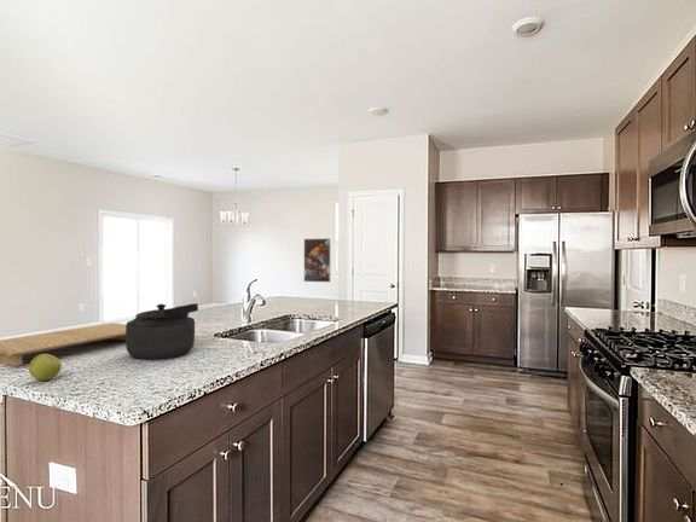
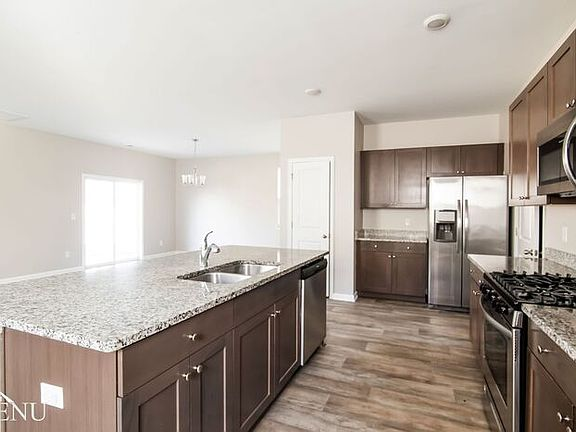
- apple (45, 366)
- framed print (317, 260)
- cutting board (68, 341)
- kettle (163, 327)
